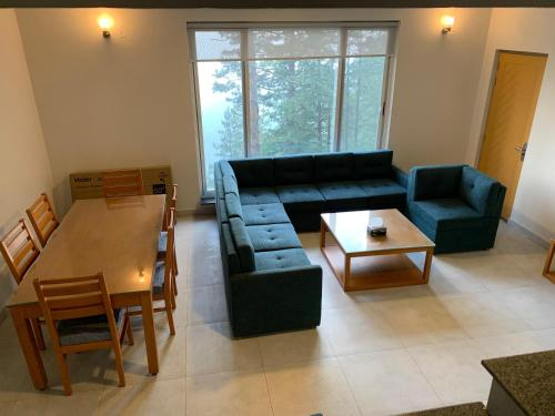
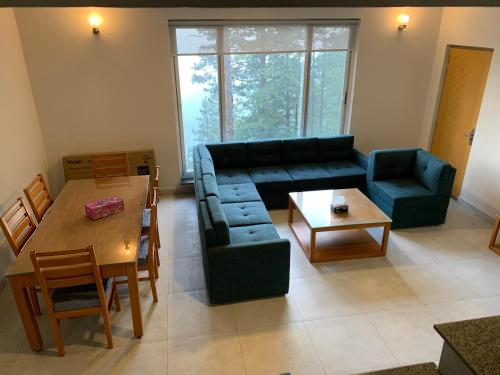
+ tissue box (104, 207)
